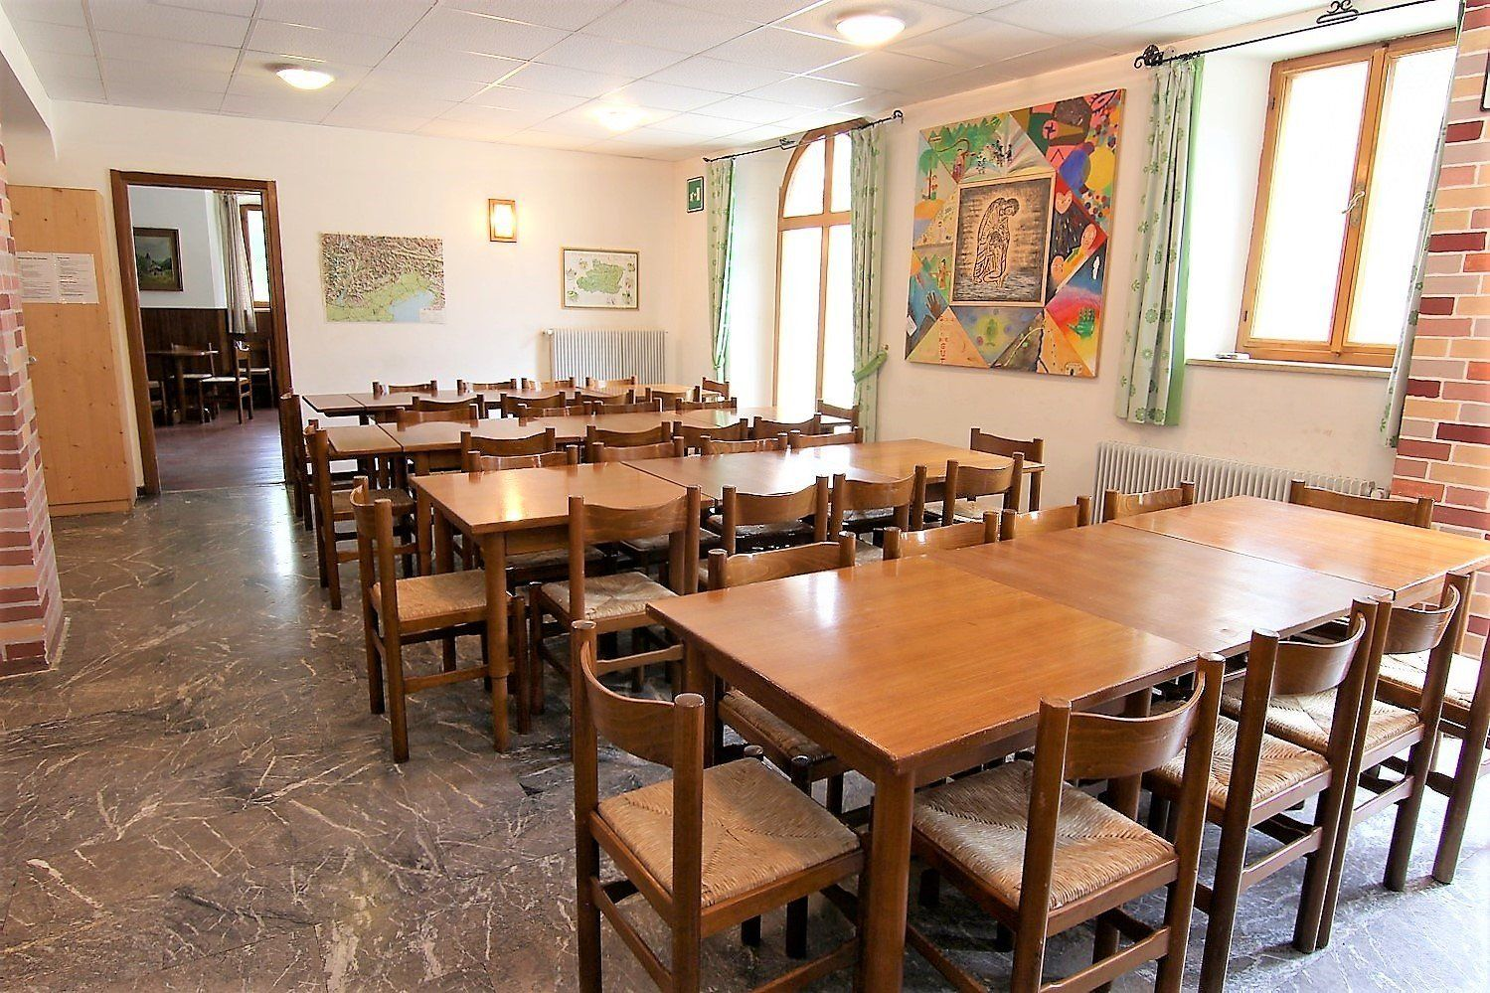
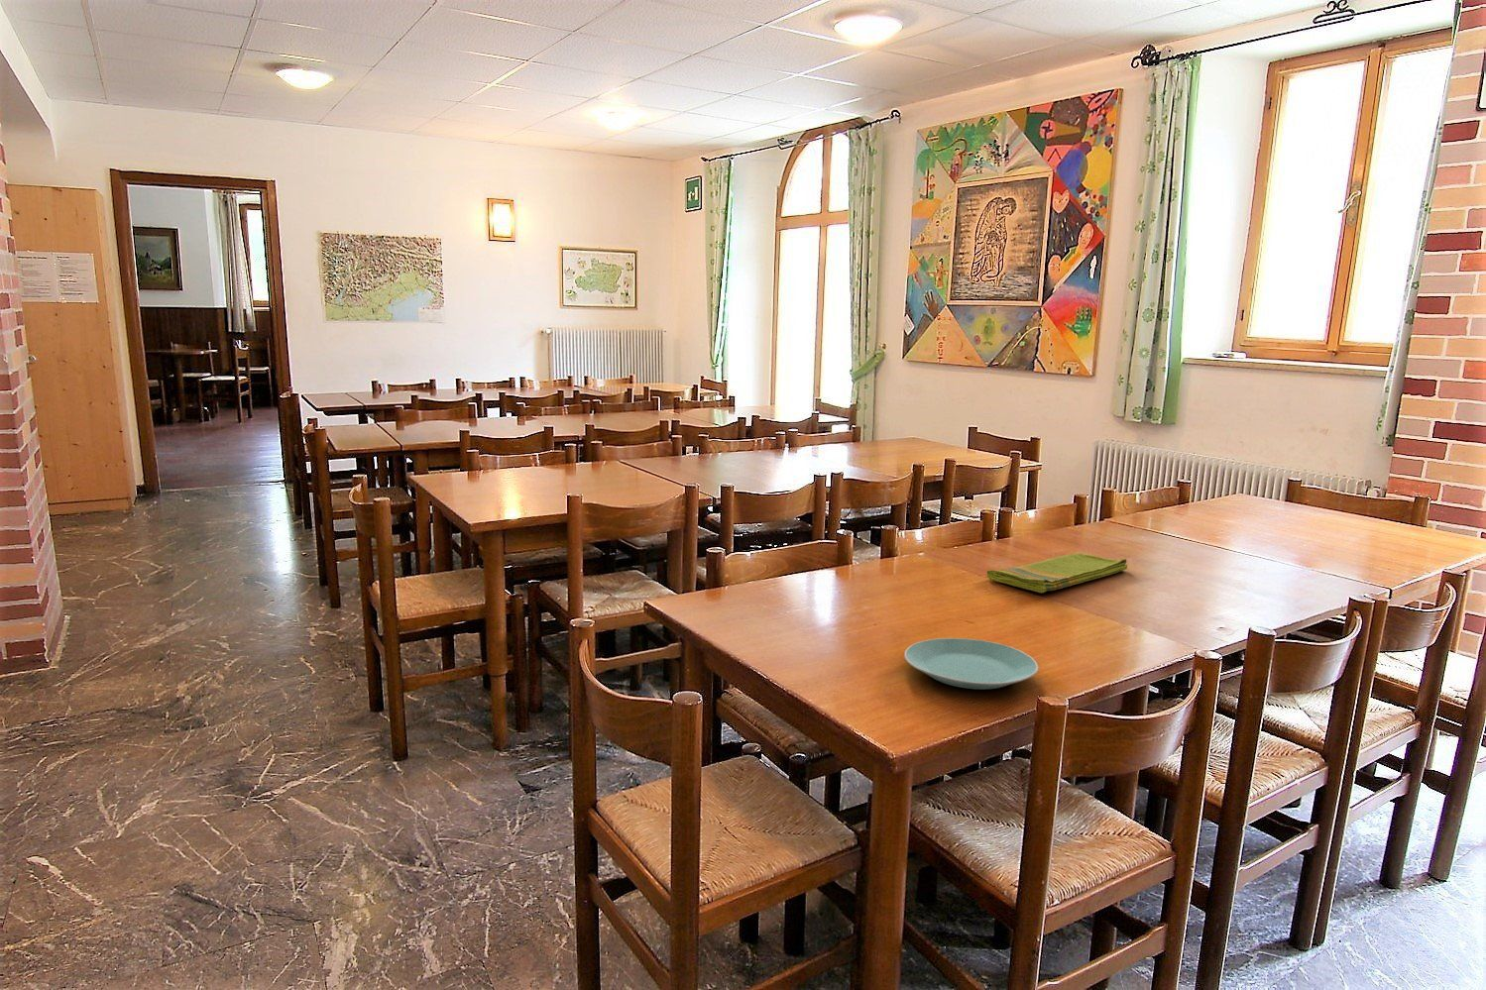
+ plate (970, 665)
+ dish towel (1058, 568)
